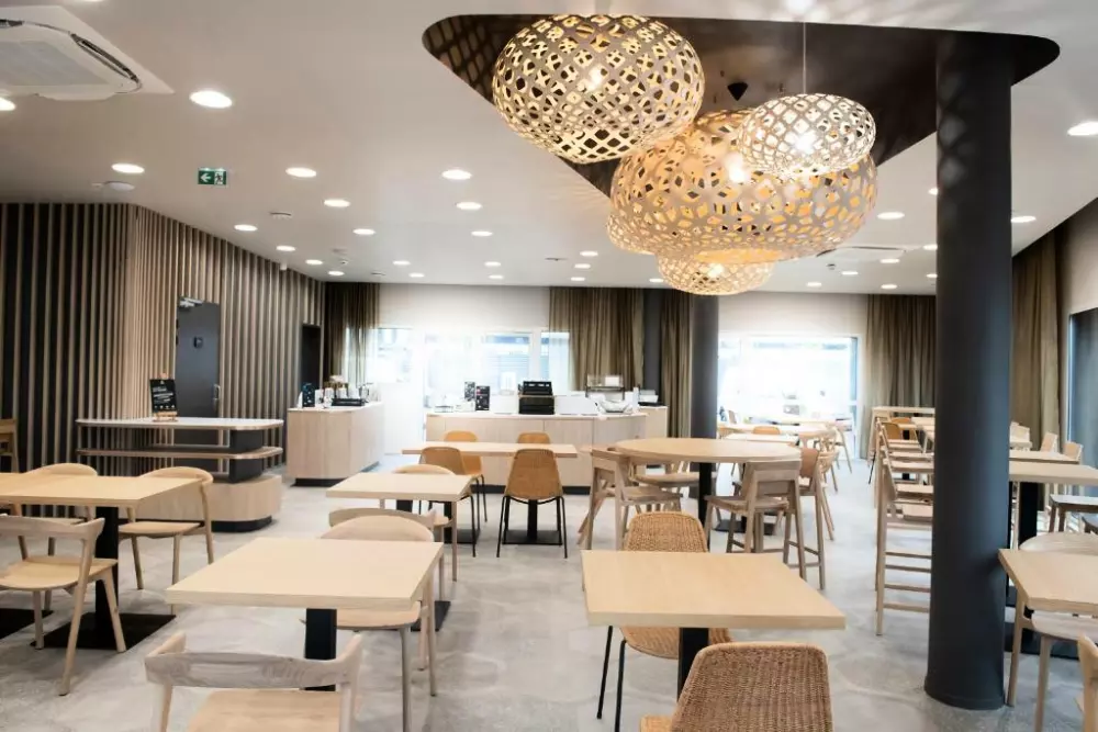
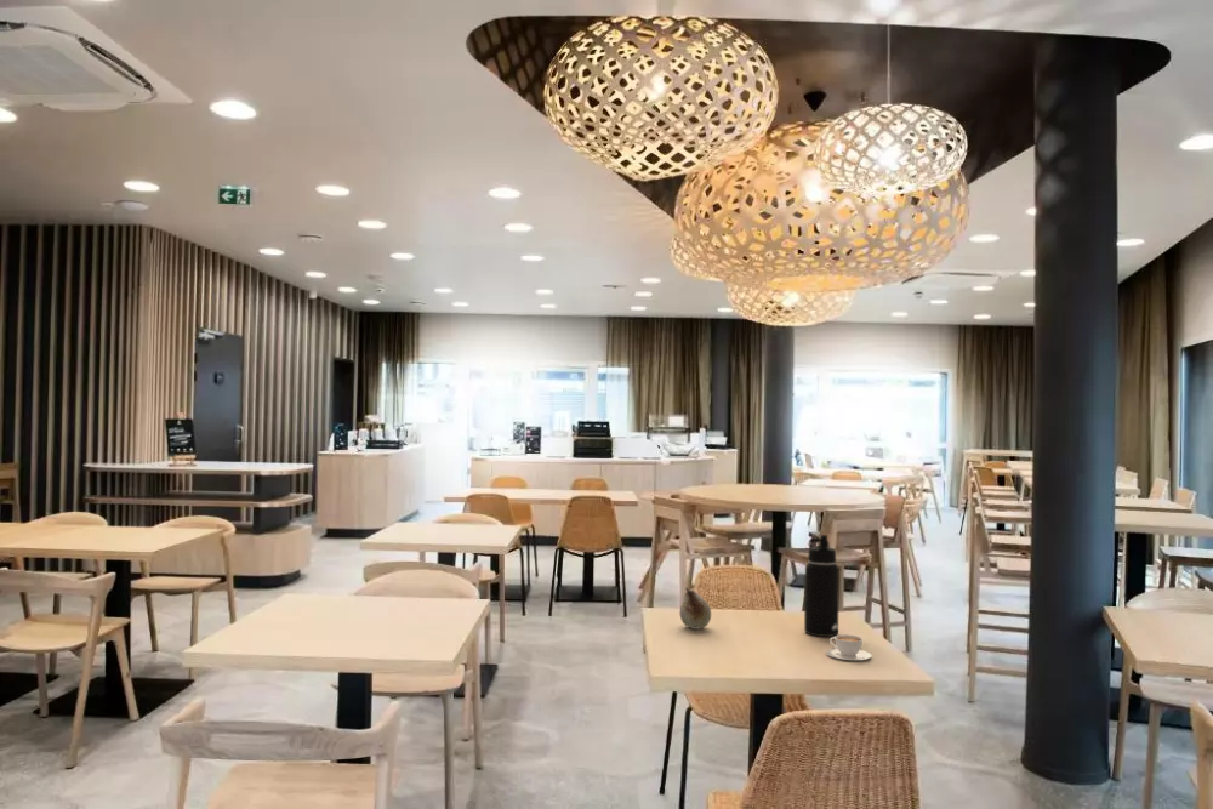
+ water bottle (820, 582)
+ fruit (695, 606)
+ coffee cup (848, 646)
